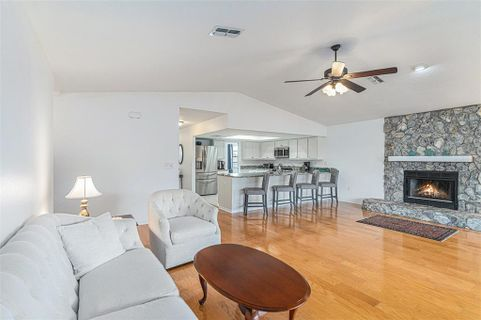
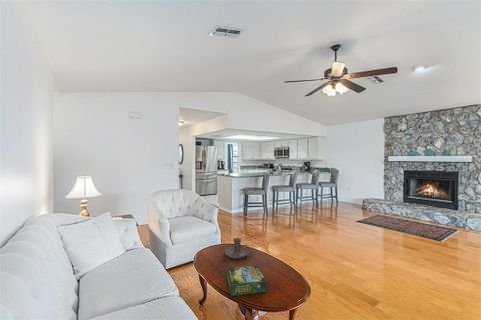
+ candle holder (239, 248)
+ board game (245, 279)
